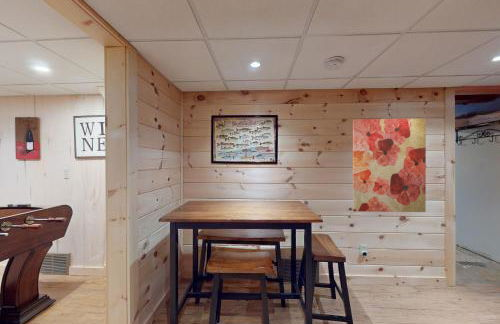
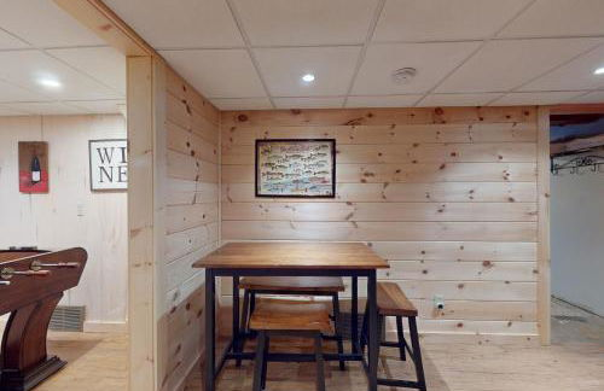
- wall art (388, 165)
